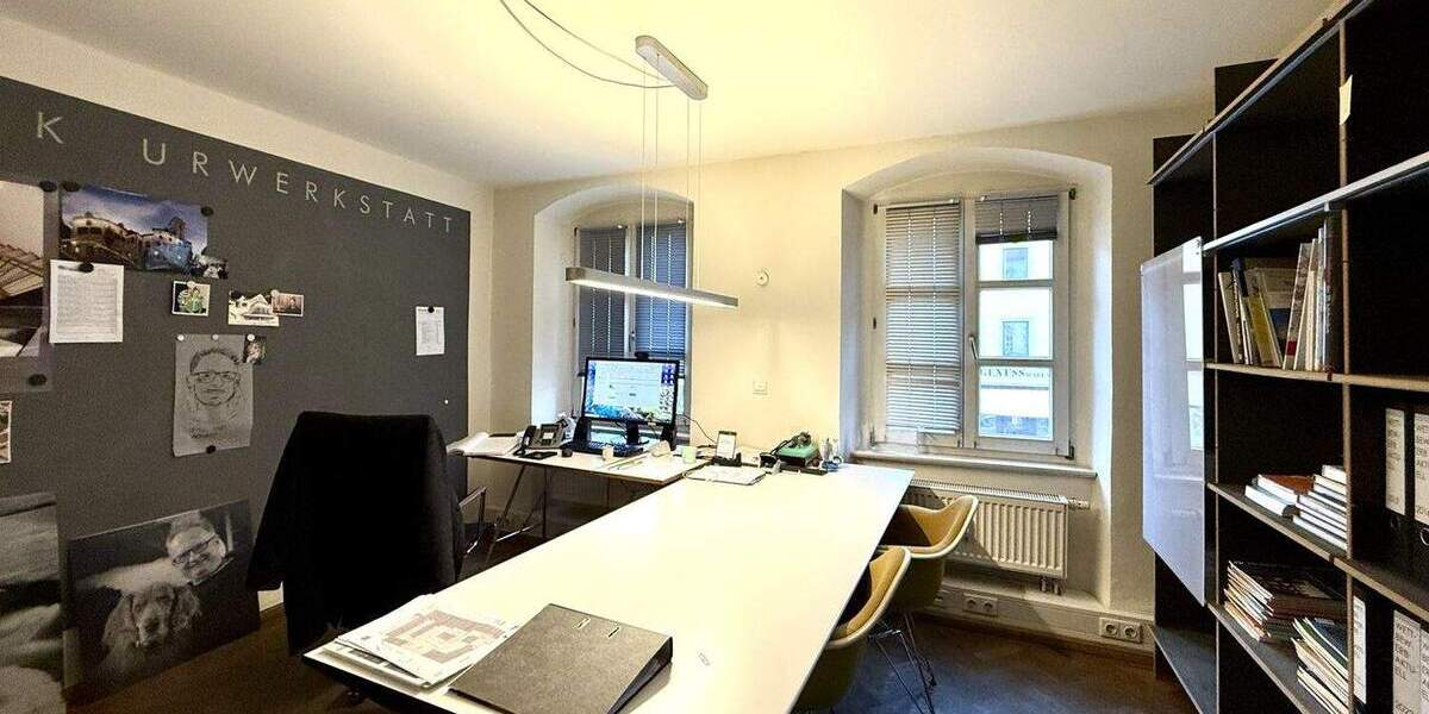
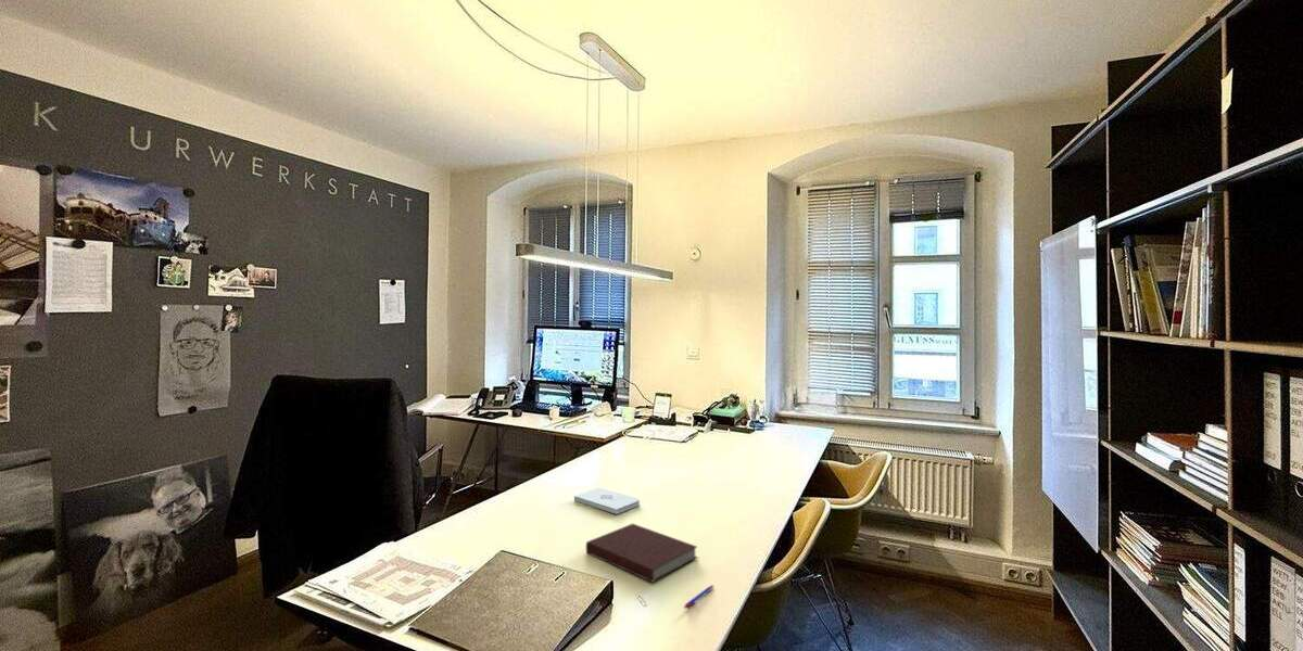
+ notepad (607, 499)
+ pen (699, 595)
+ notebook (641, 549)
